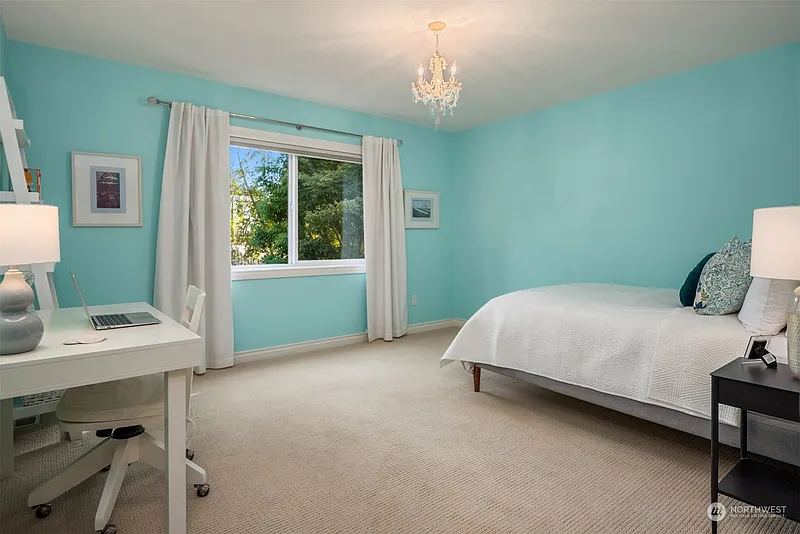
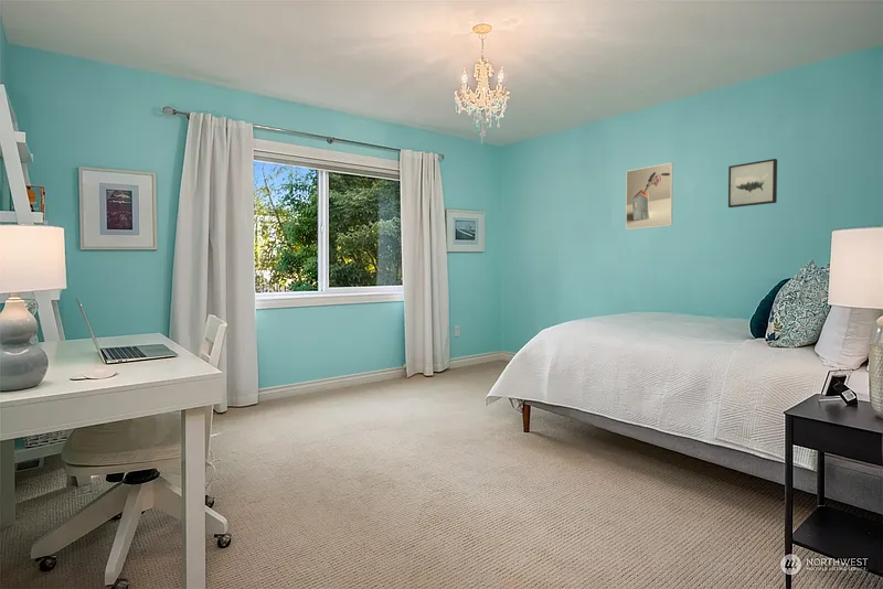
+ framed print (648, 197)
+ wall art (752, 183)
